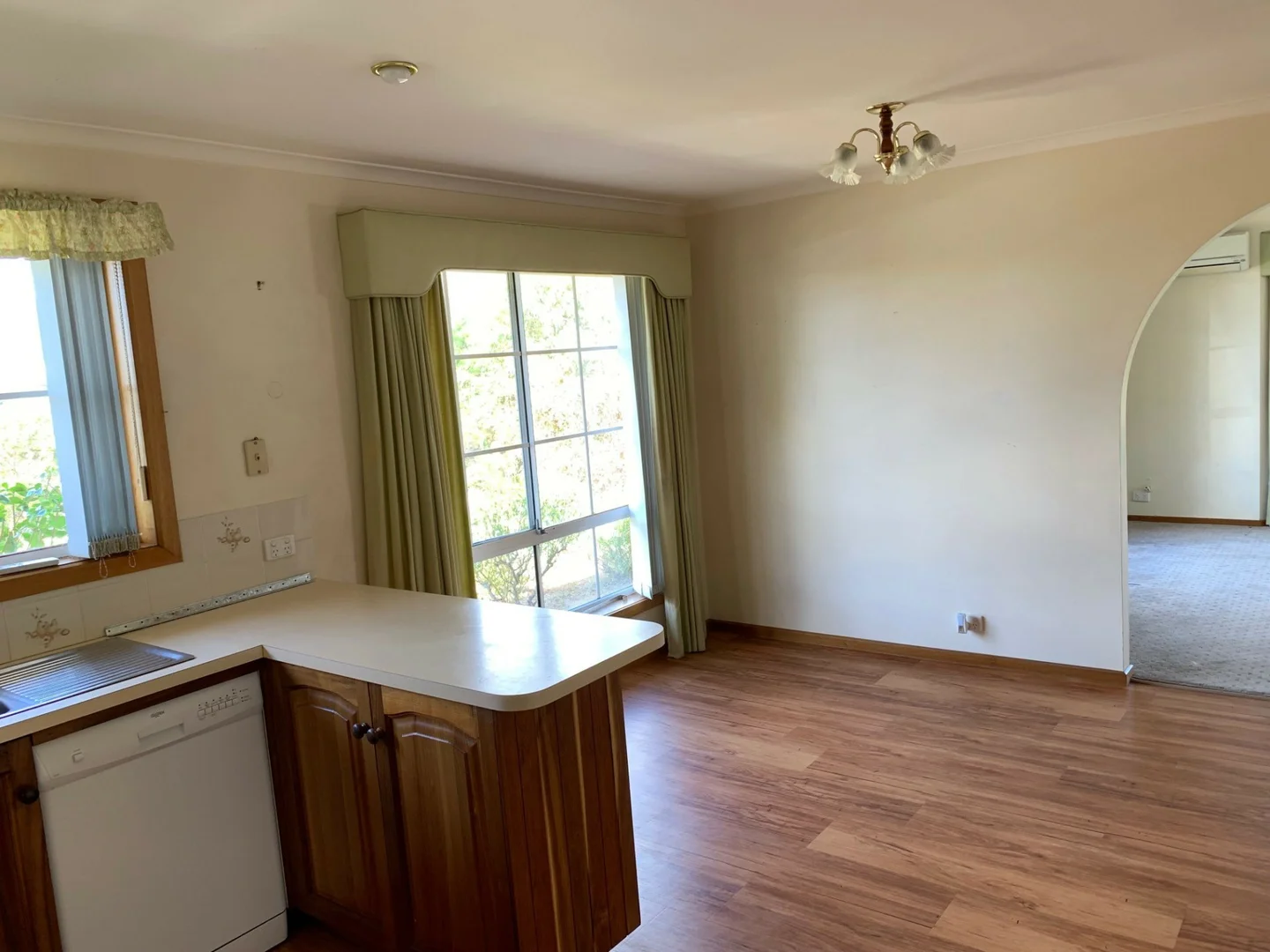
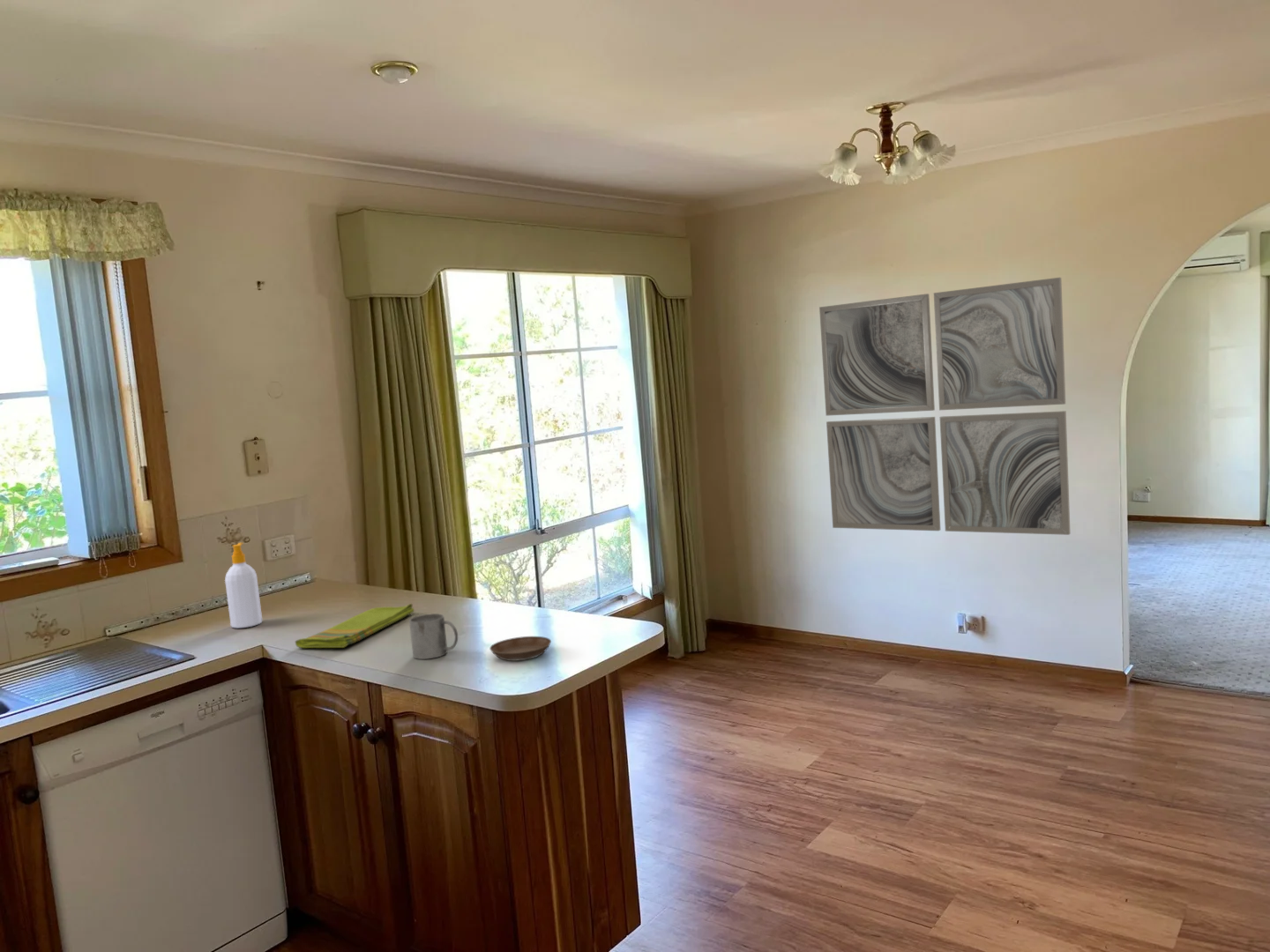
+ soap bottle (242, 584)
+ wall art (934, 417)
+ saucer (520, 649)
+ mug (435, 636)
+ dish towel (357, 624)
